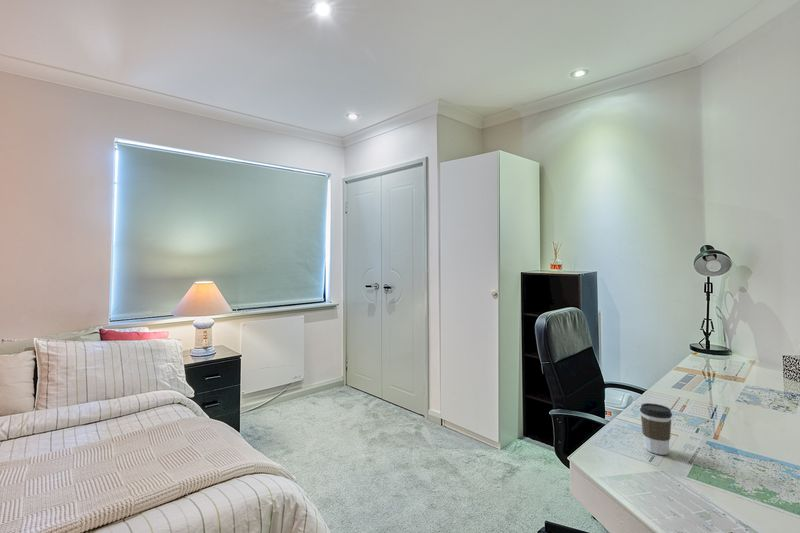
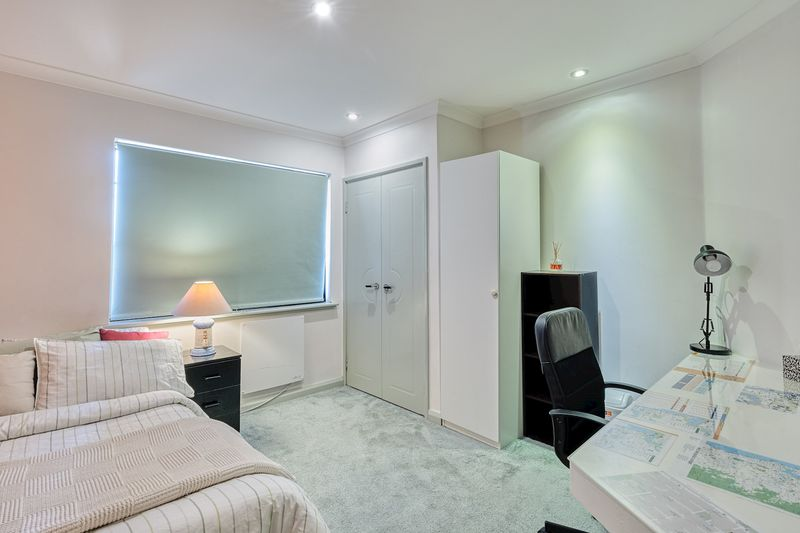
- coffee cup (656, 428)
